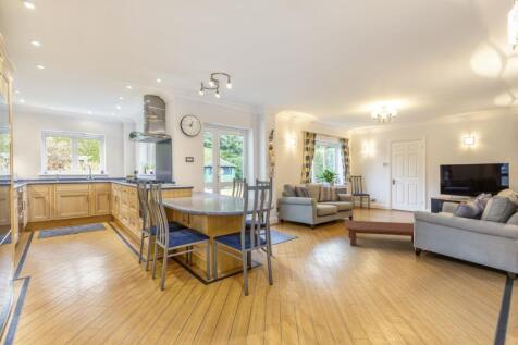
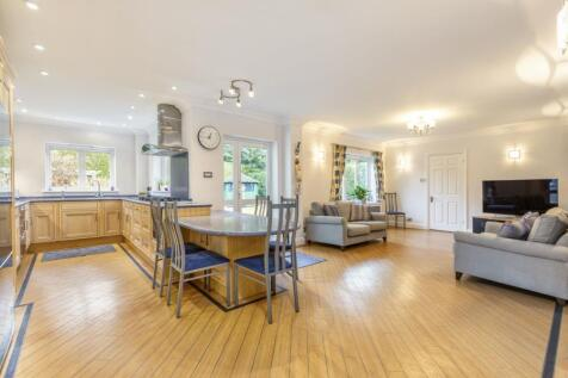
- coffee table (384, 234)
